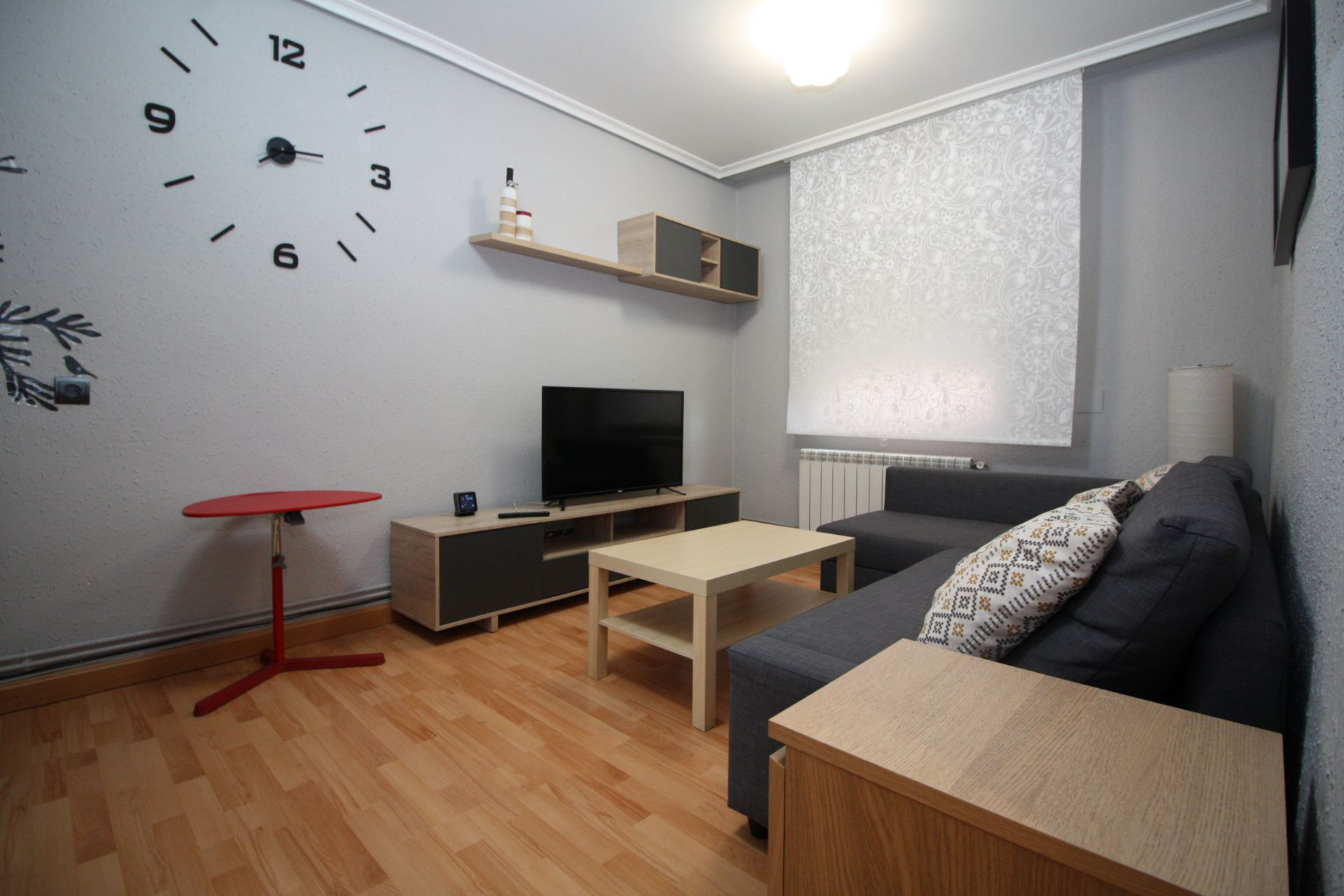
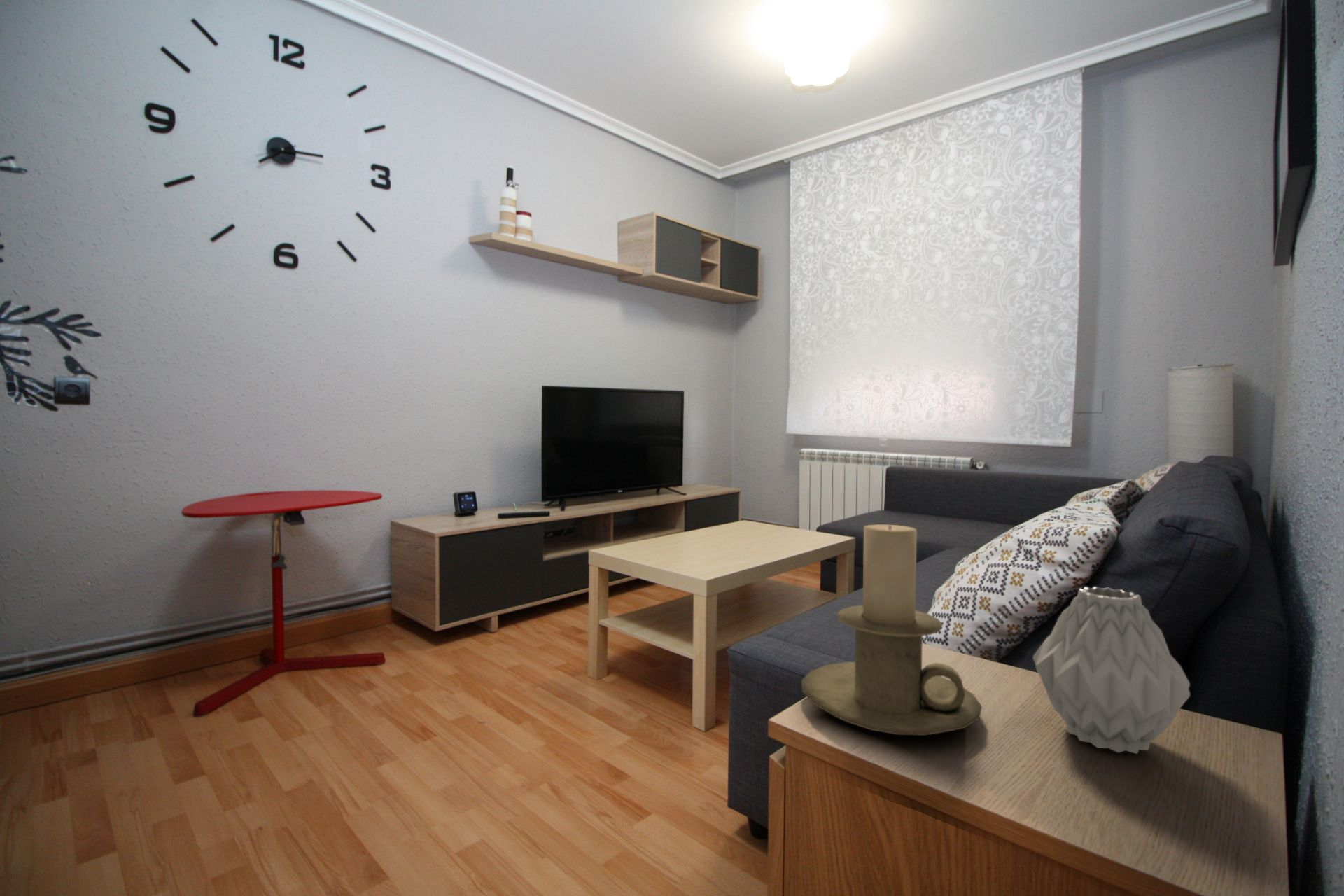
+ vase (1108, 665)
+ candle holder (888, 615)
